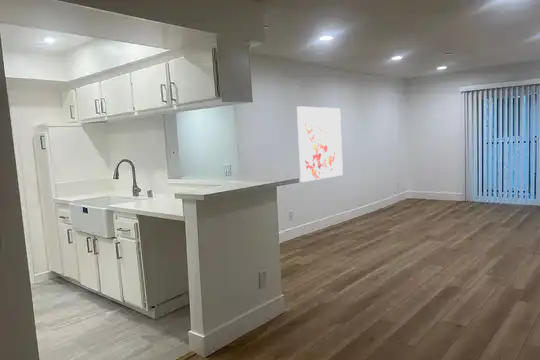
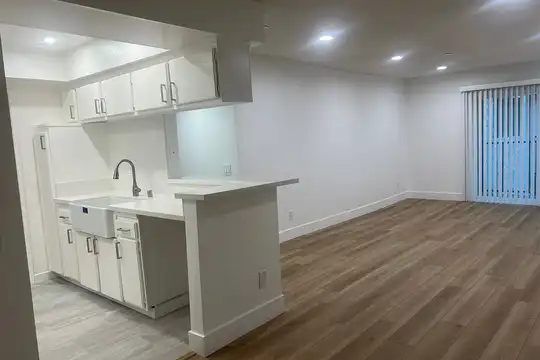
- wall art (321, 143)
